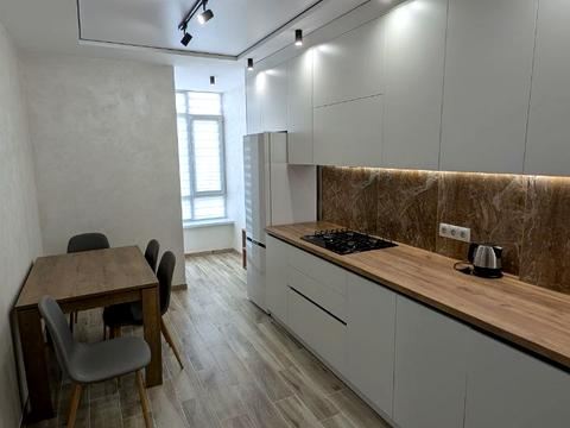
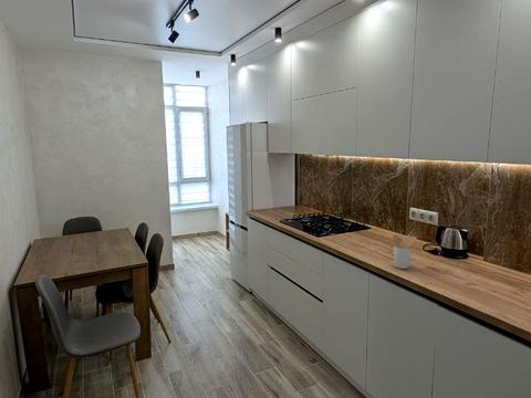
+ utensil holder (405, 250)
